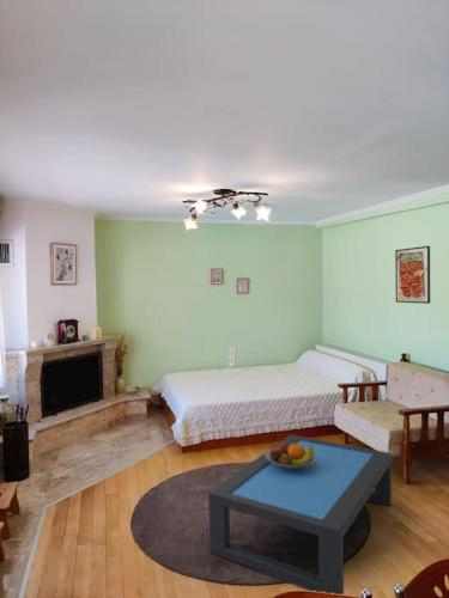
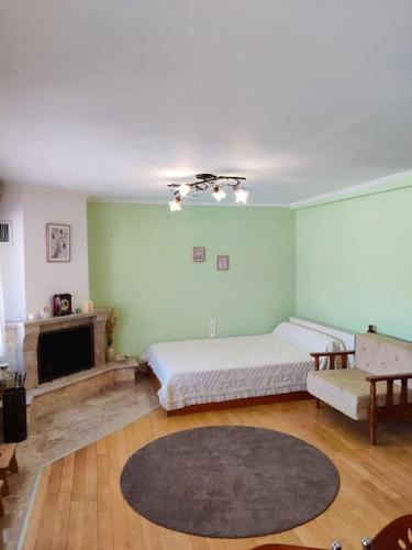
- fruit bowl (290, 452)
- coffee table (309, 498)
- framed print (412, 275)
